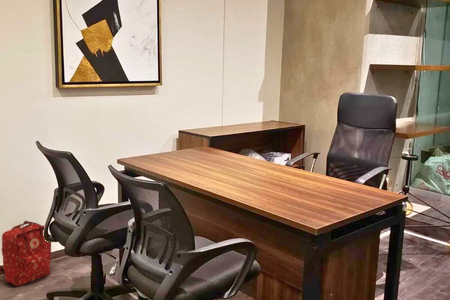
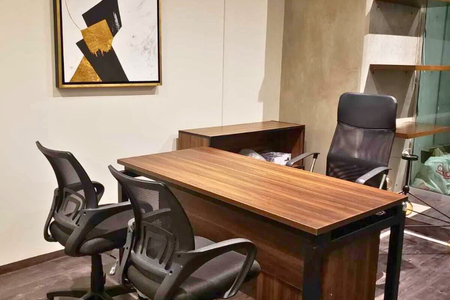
- backpack (24, 248)
